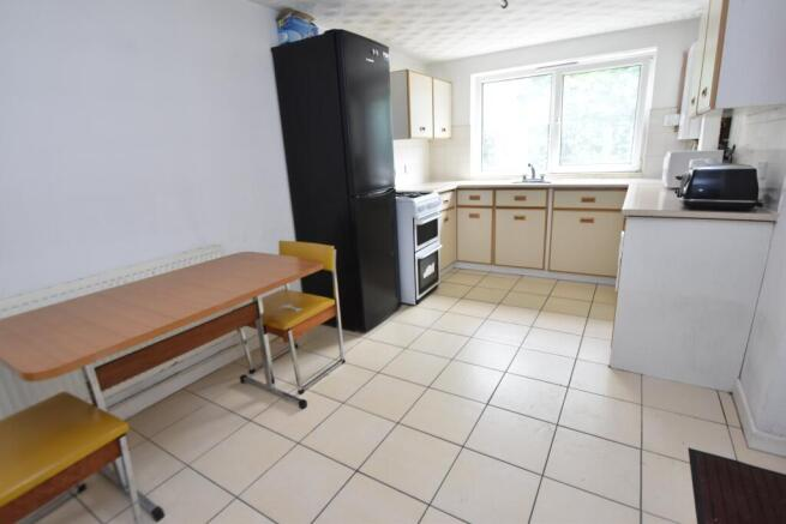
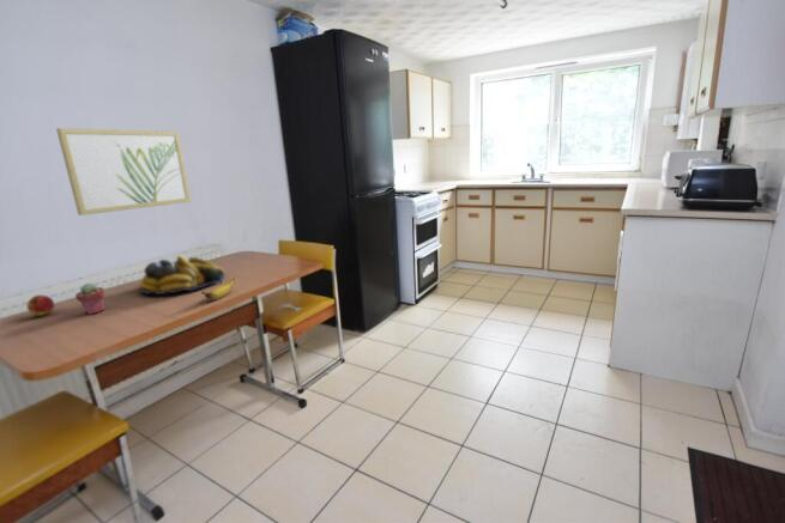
+ wall art (132, 169)
+ fruit bowl (181, 270)
+ apple (40, 305)
+ banana (218, 290)
+ potted succulent (91, 297)
